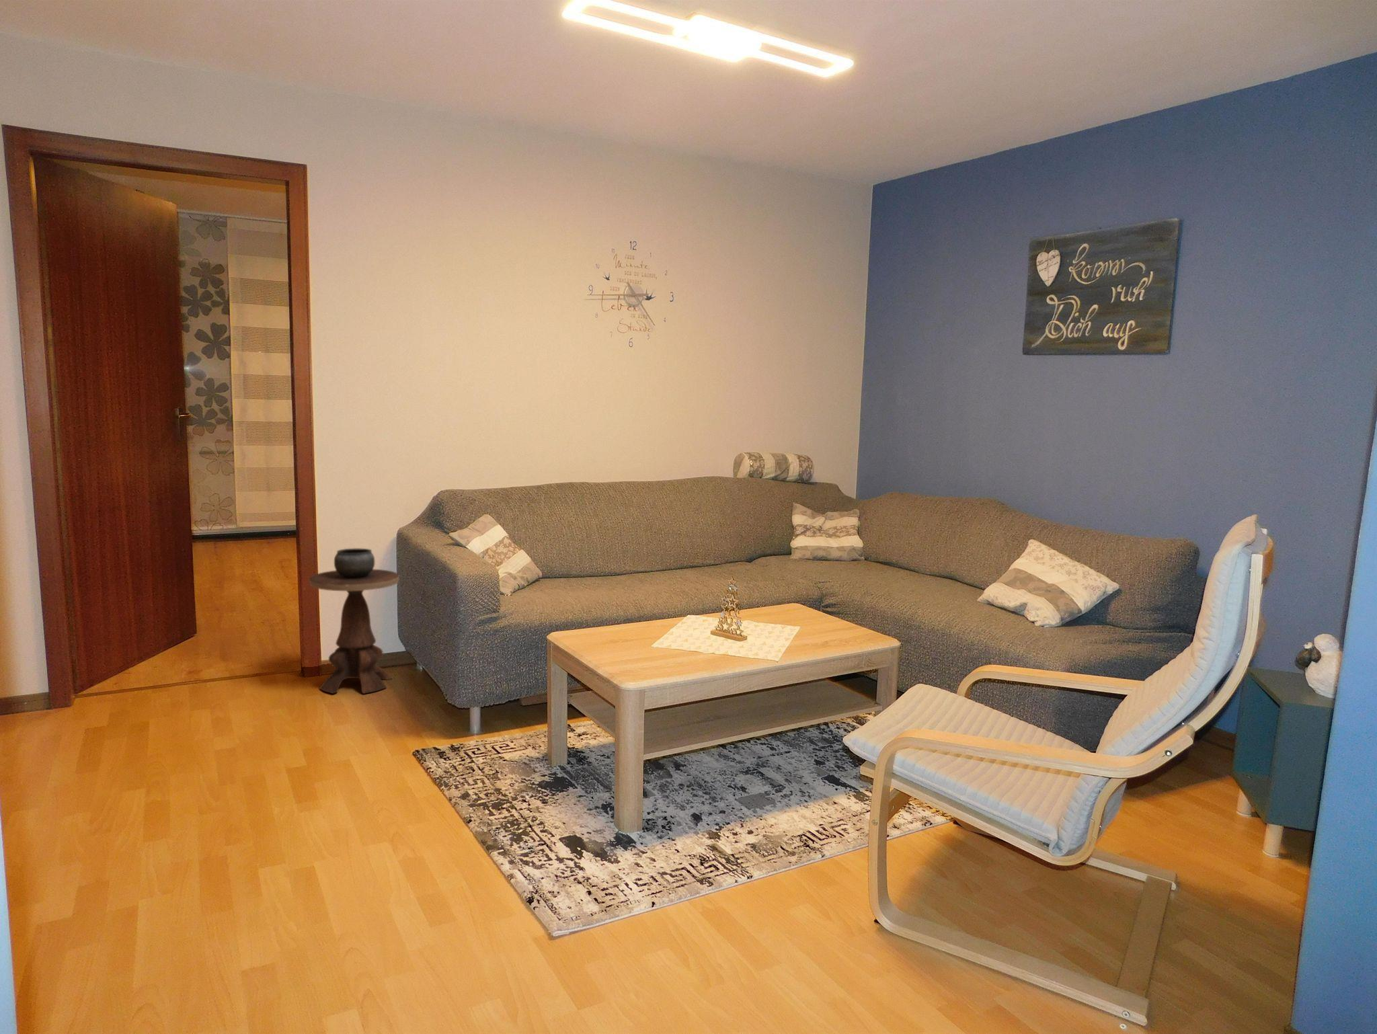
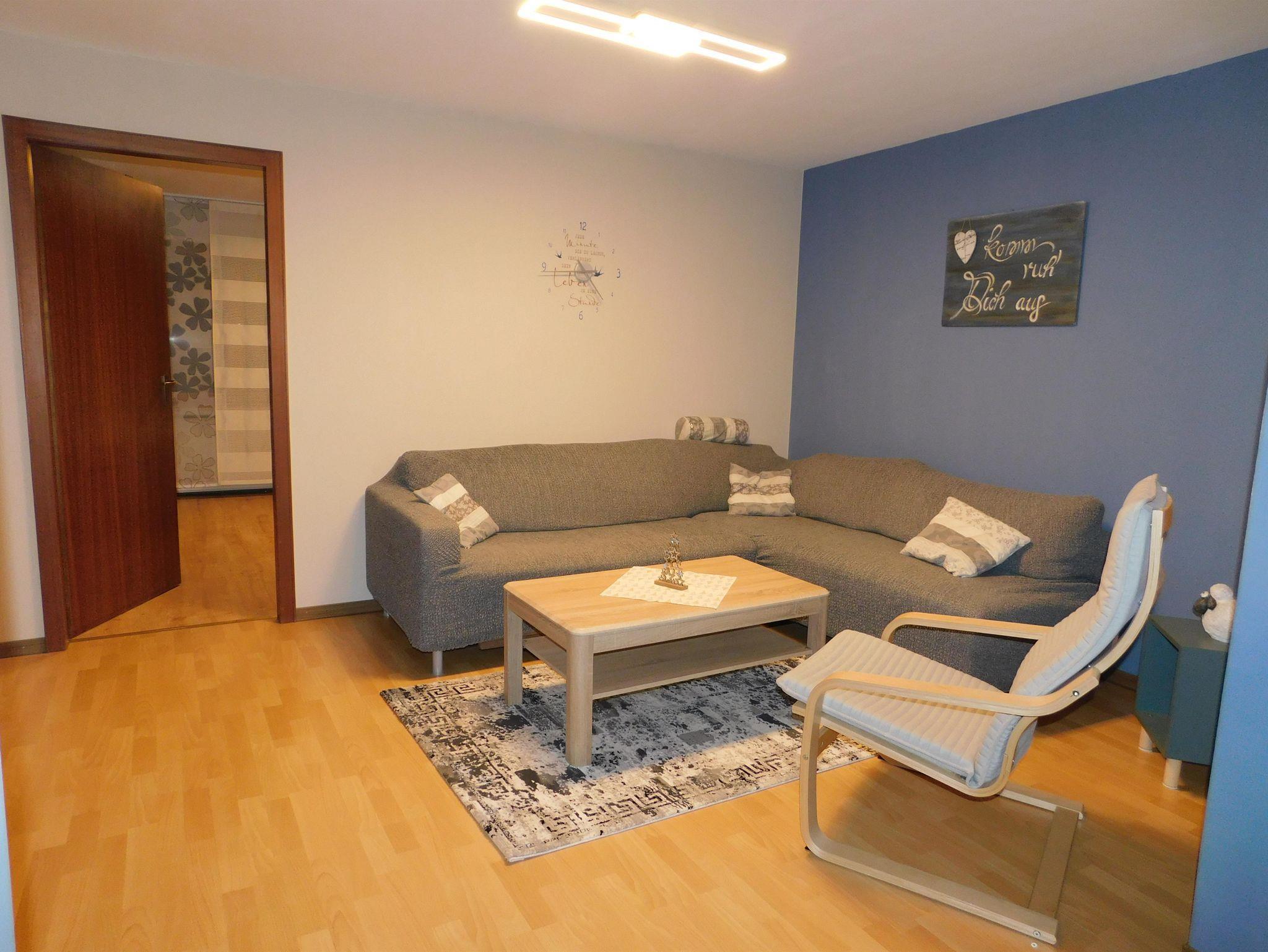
- side table (355, 617)
